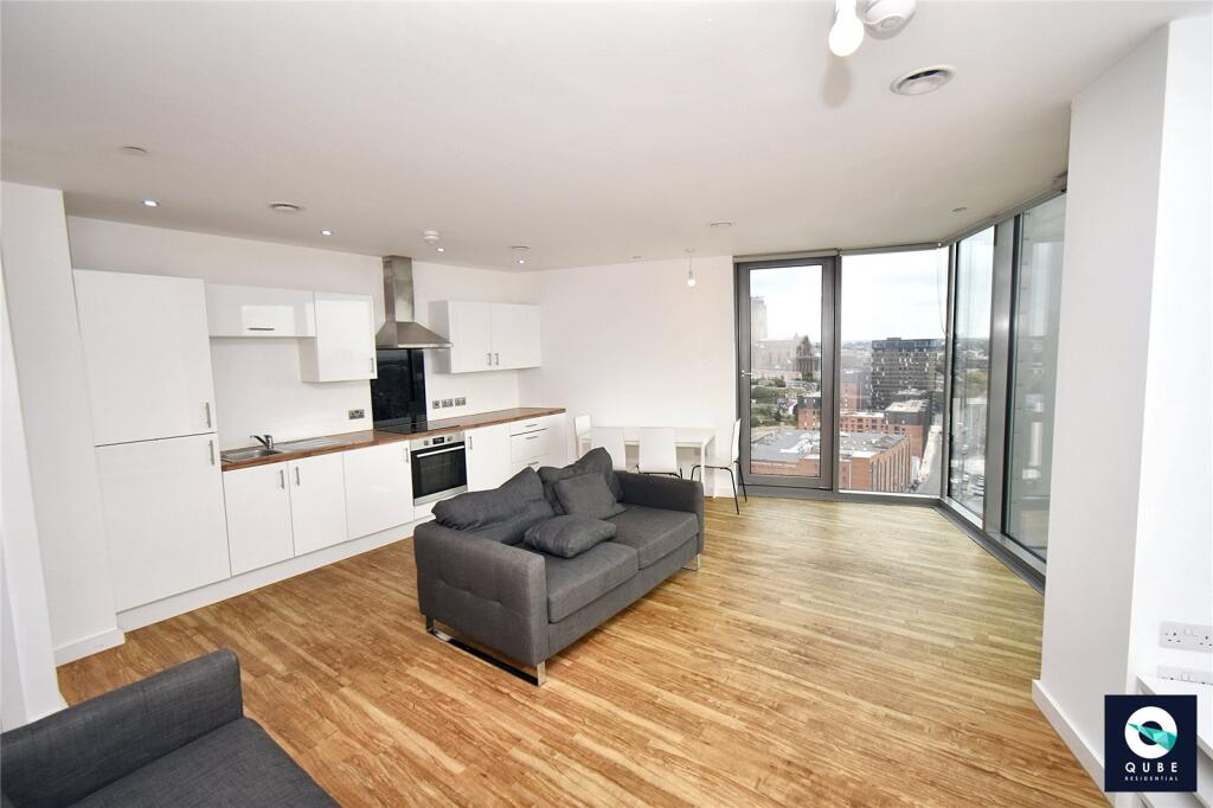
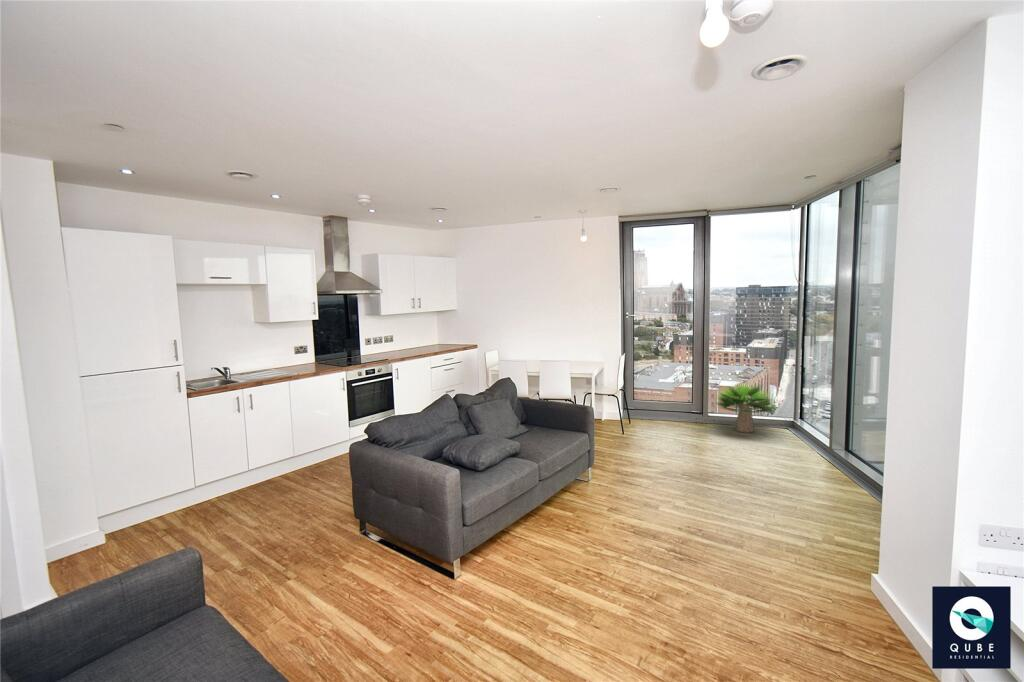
+ potted plant (744, 405)
